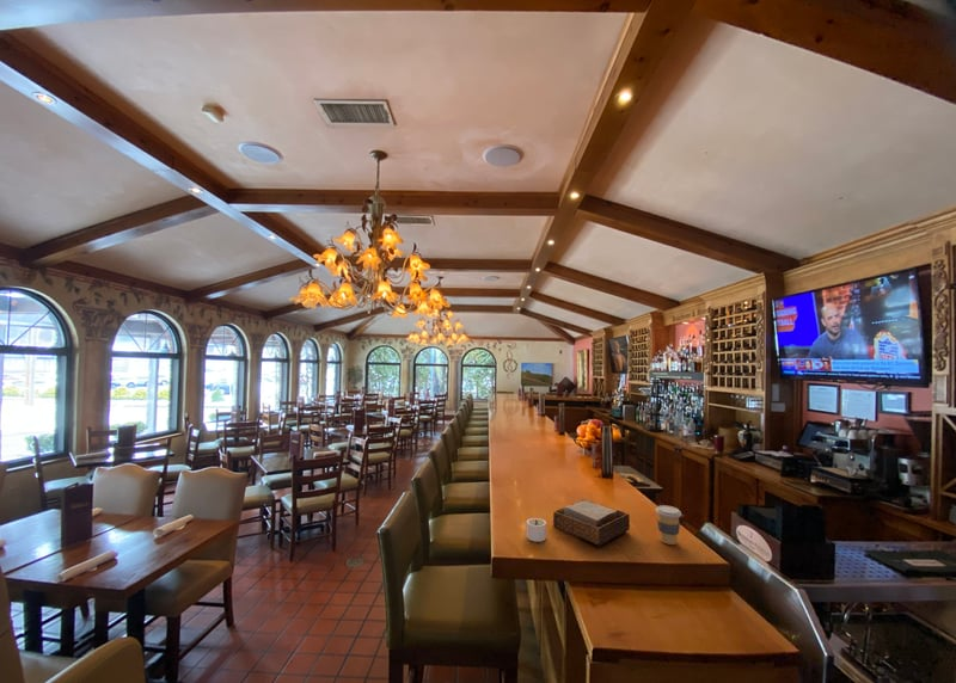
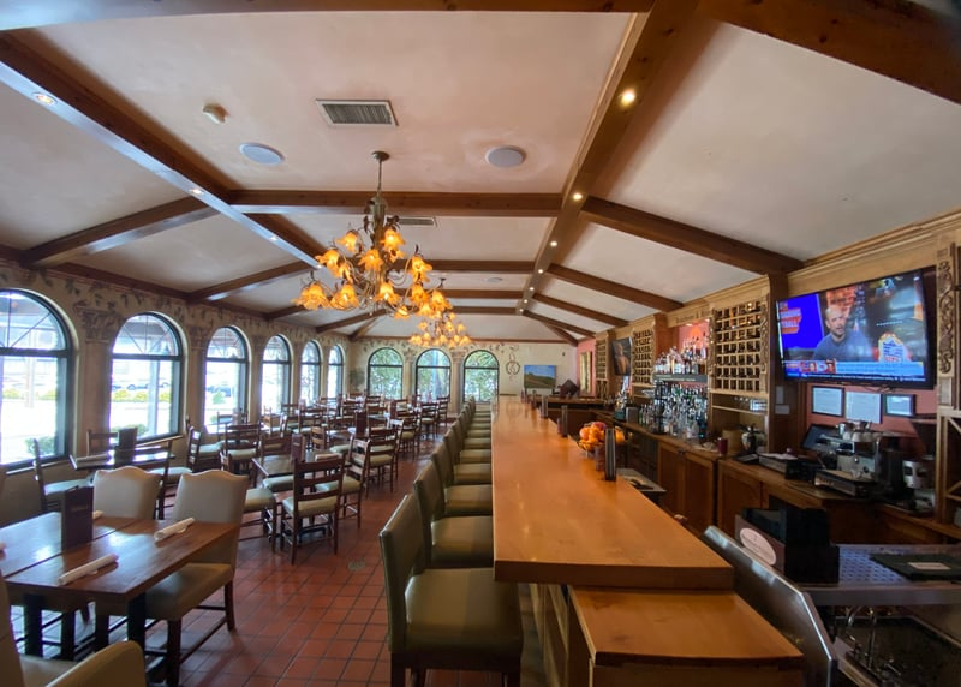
- napkin holder (590, 517)
- coffee cup (668, 524)
- candle (538, 530)
